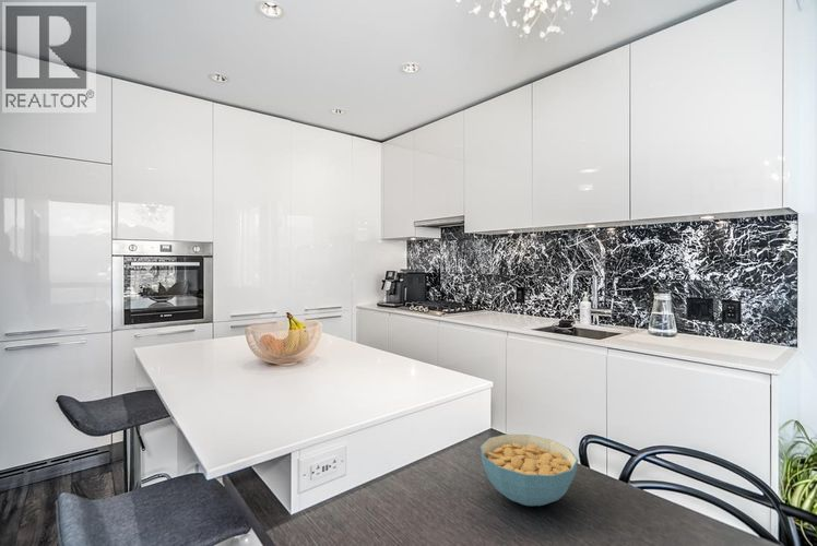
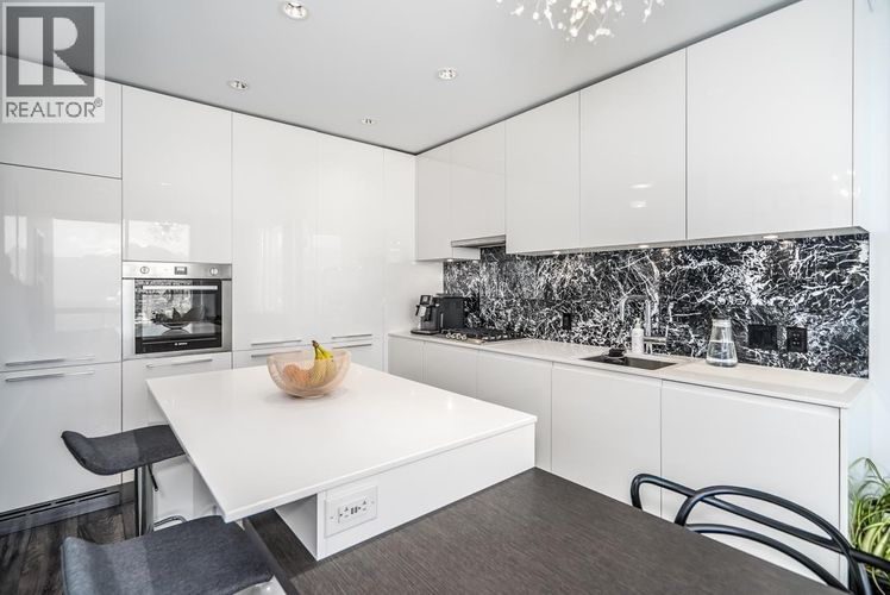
- cereal bowl (526, 475)
